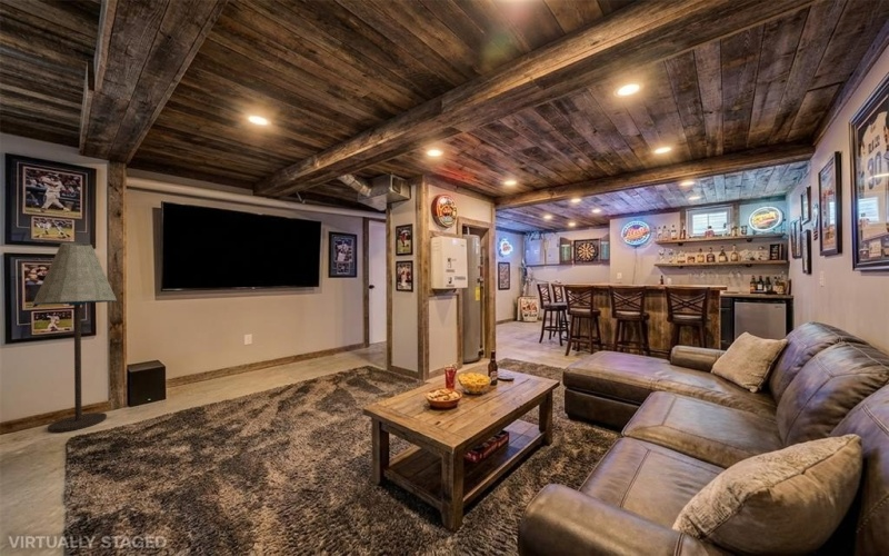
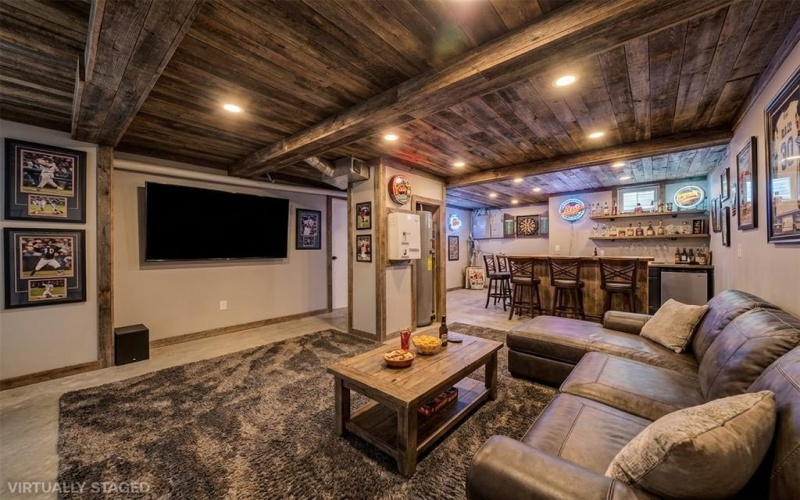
- floor lamp (77, 332)
